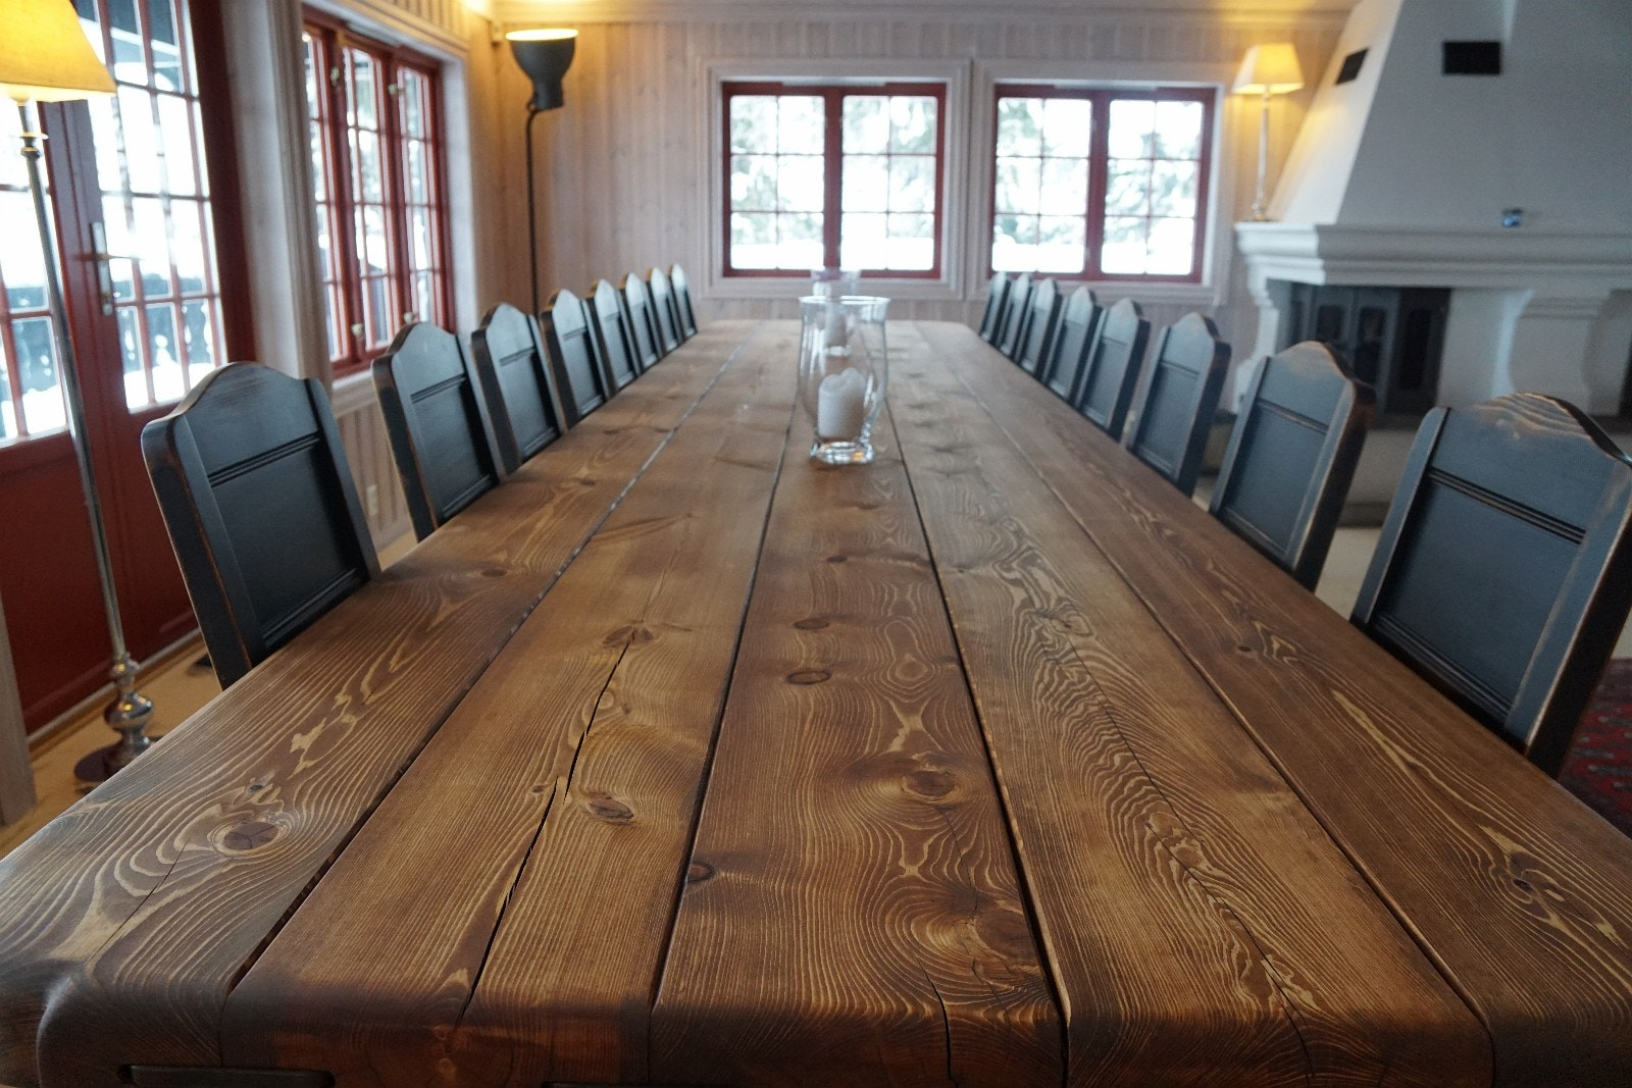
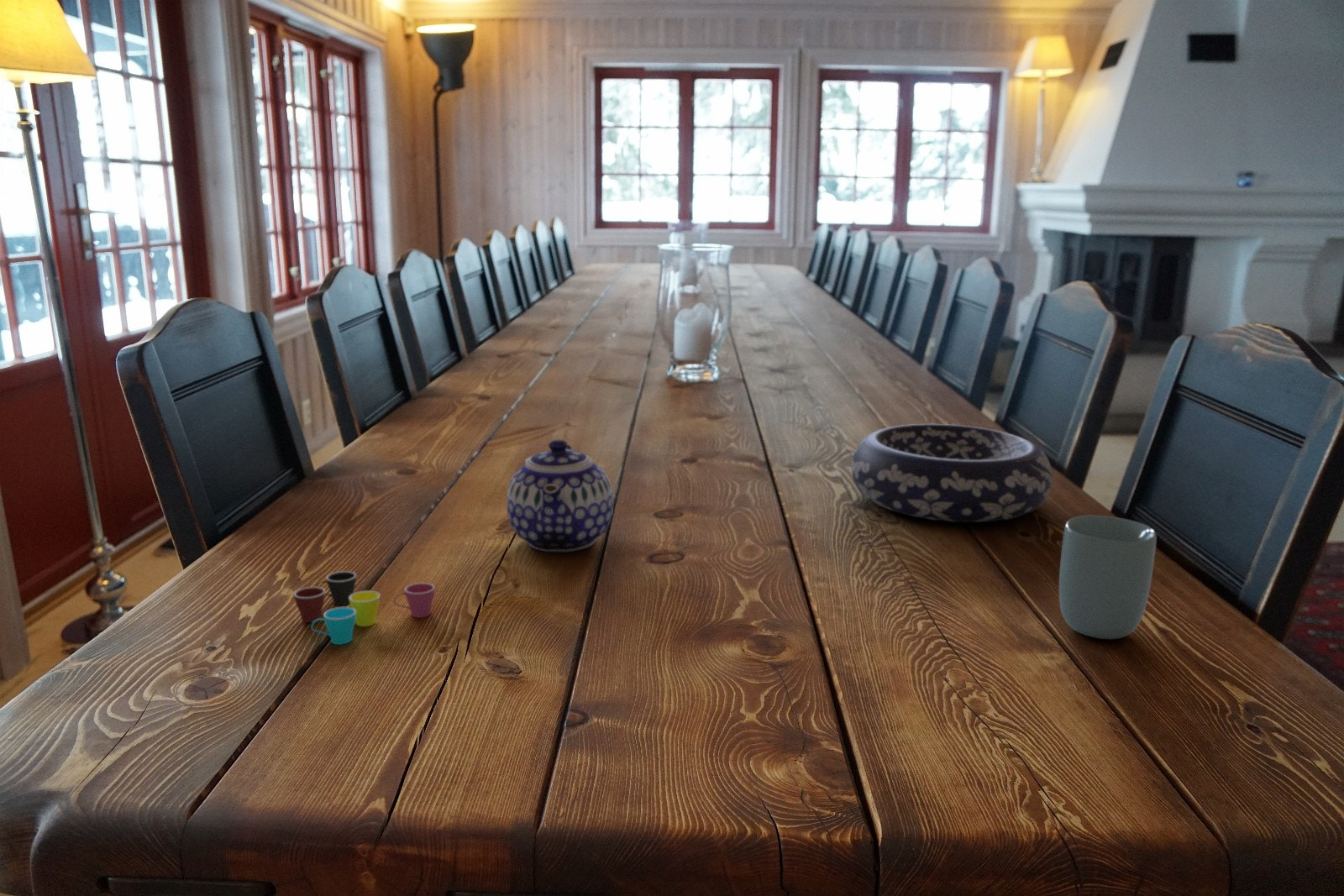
+ cup (361, 602)
+ cup (1104, 579)
+ decorative bowl (949, 471)
+ teapot (559, 491)
